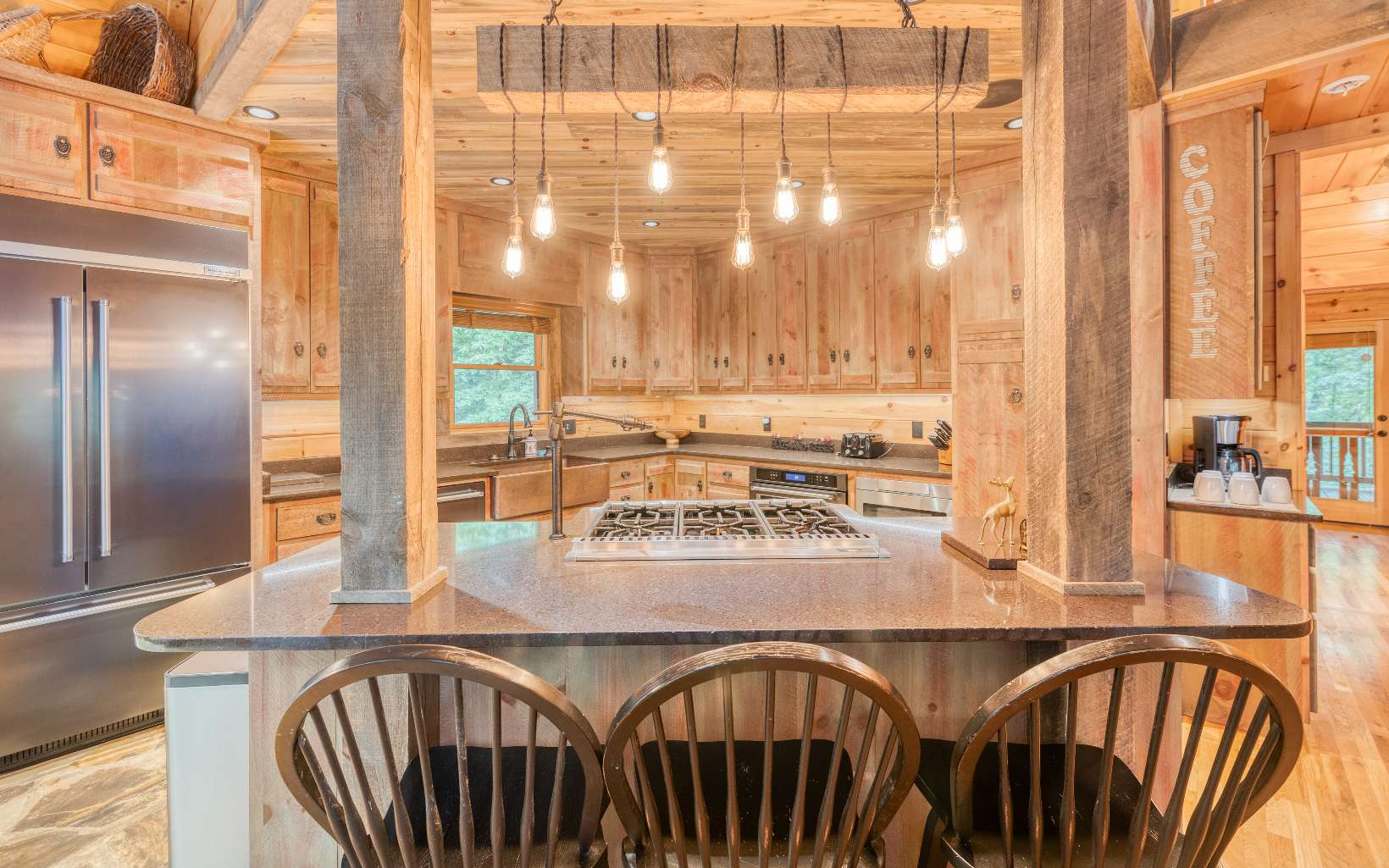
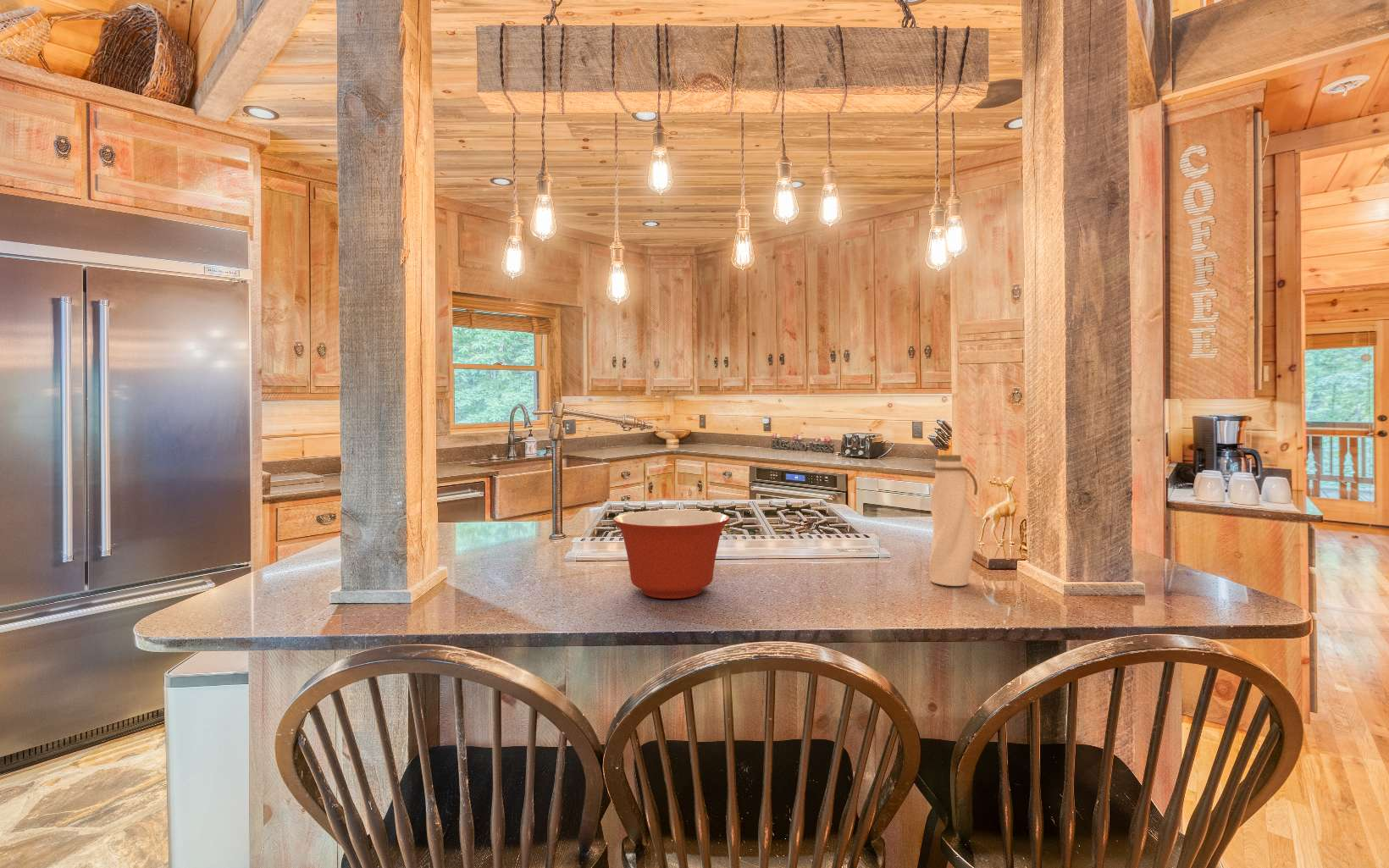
+ mixing bowl (672, 554)
+ water bottle (952, 518)
